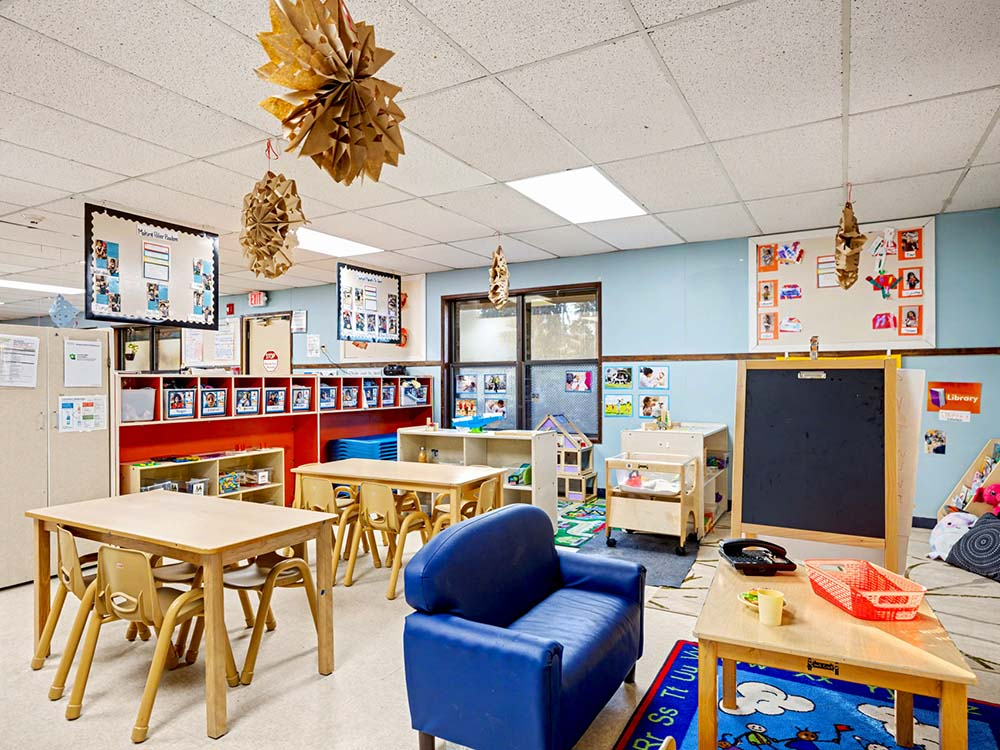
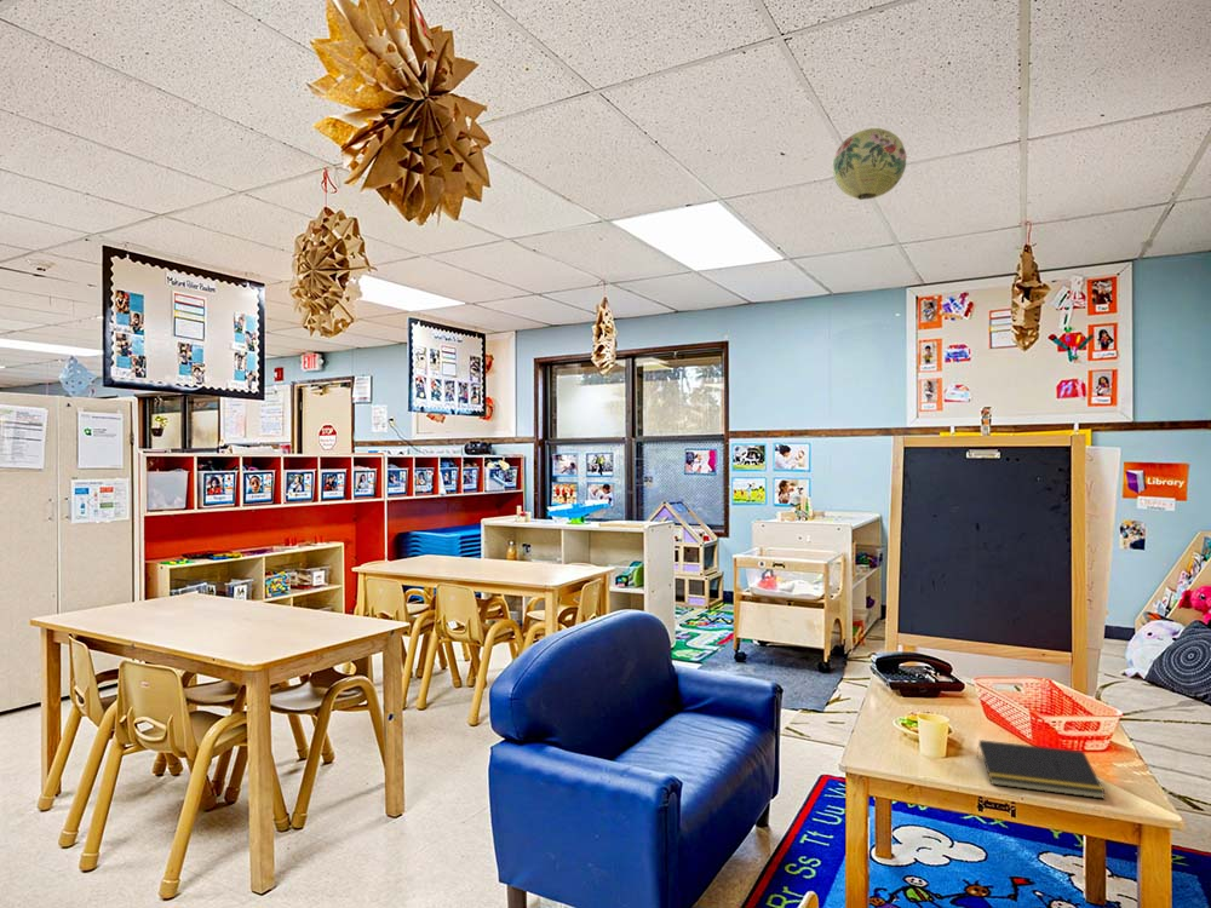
+ notepad (1038, 766)
+ paper lantern (868, 165)
